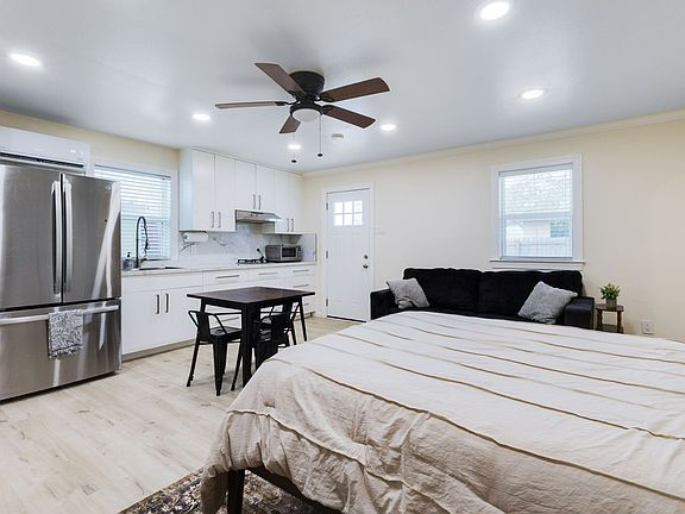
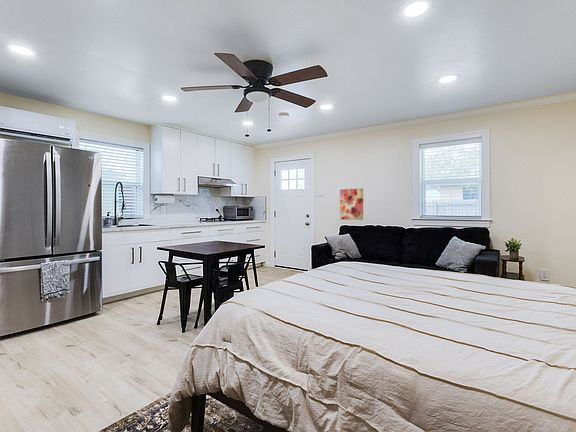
+ wall art (351, 204)
